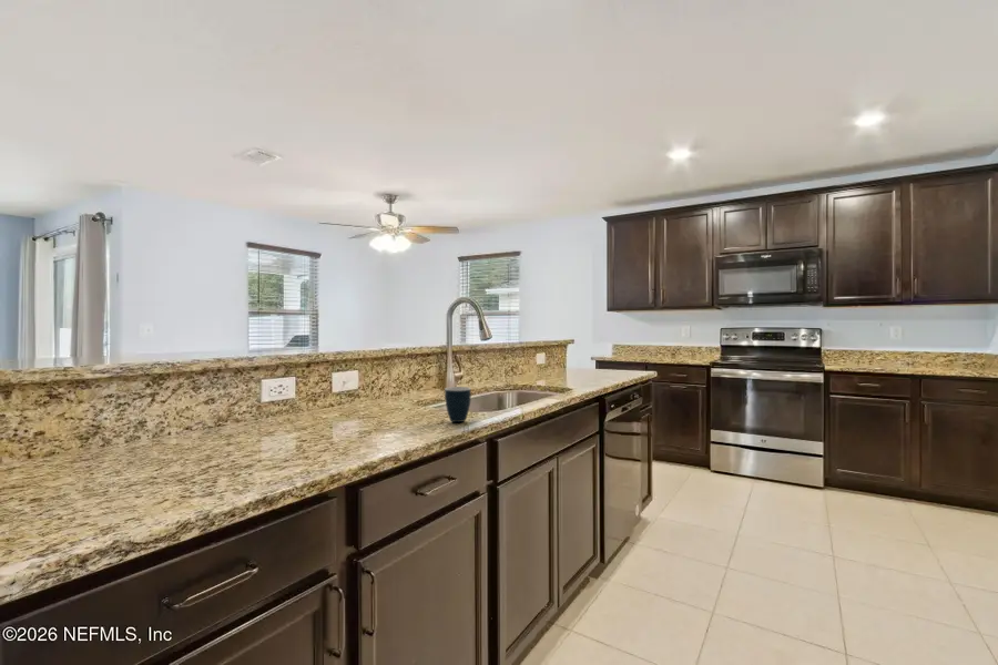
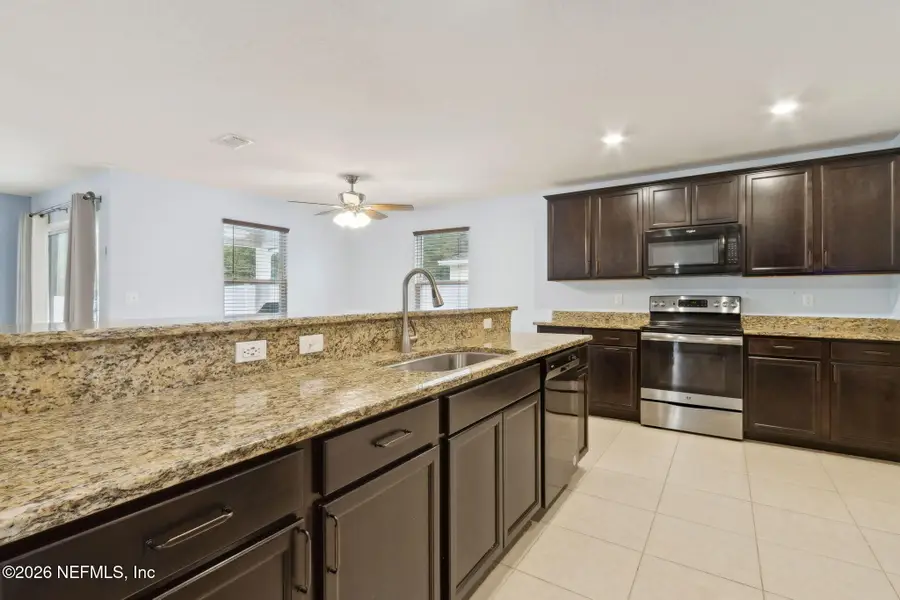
- mug (460, 403)
